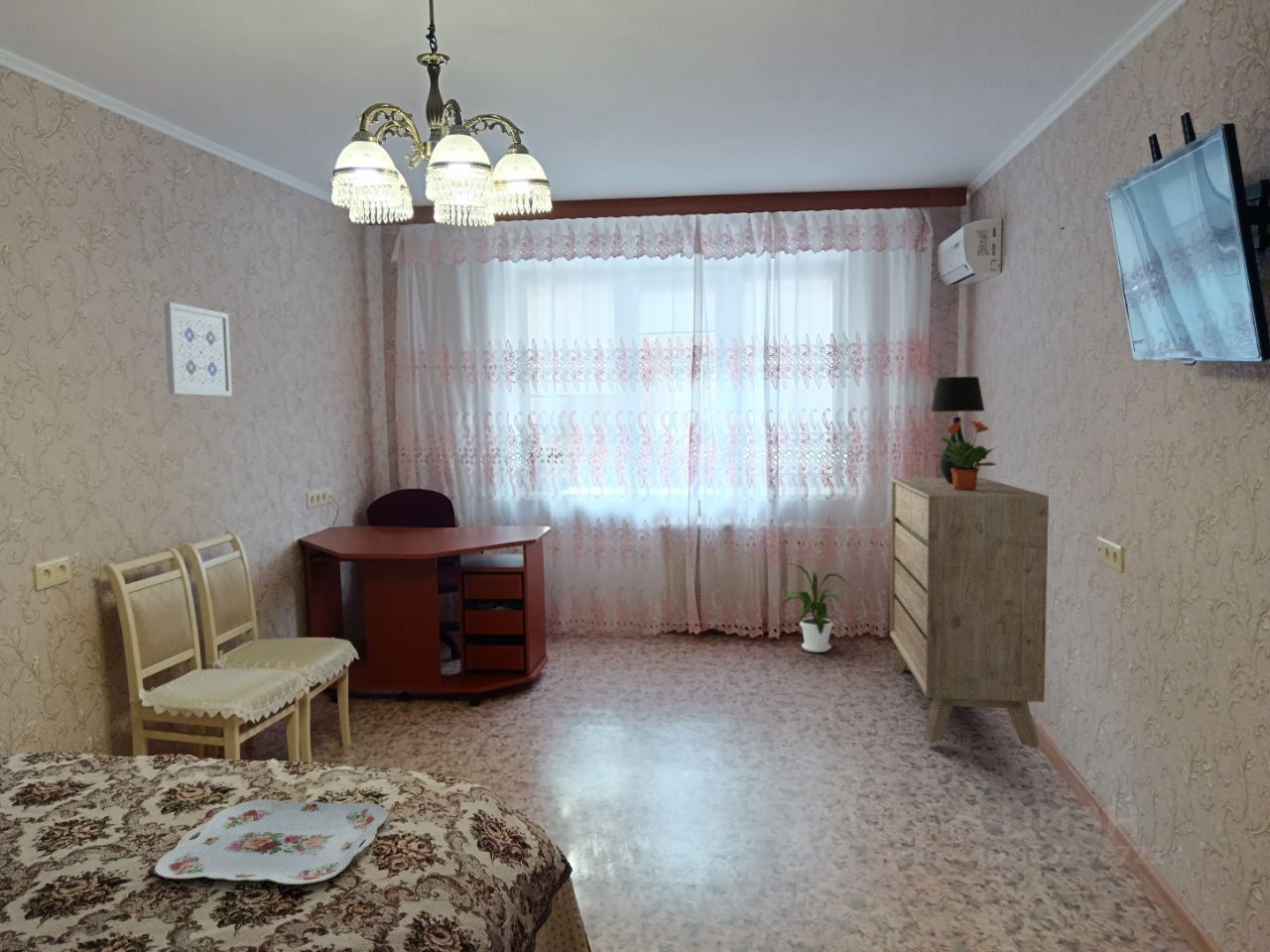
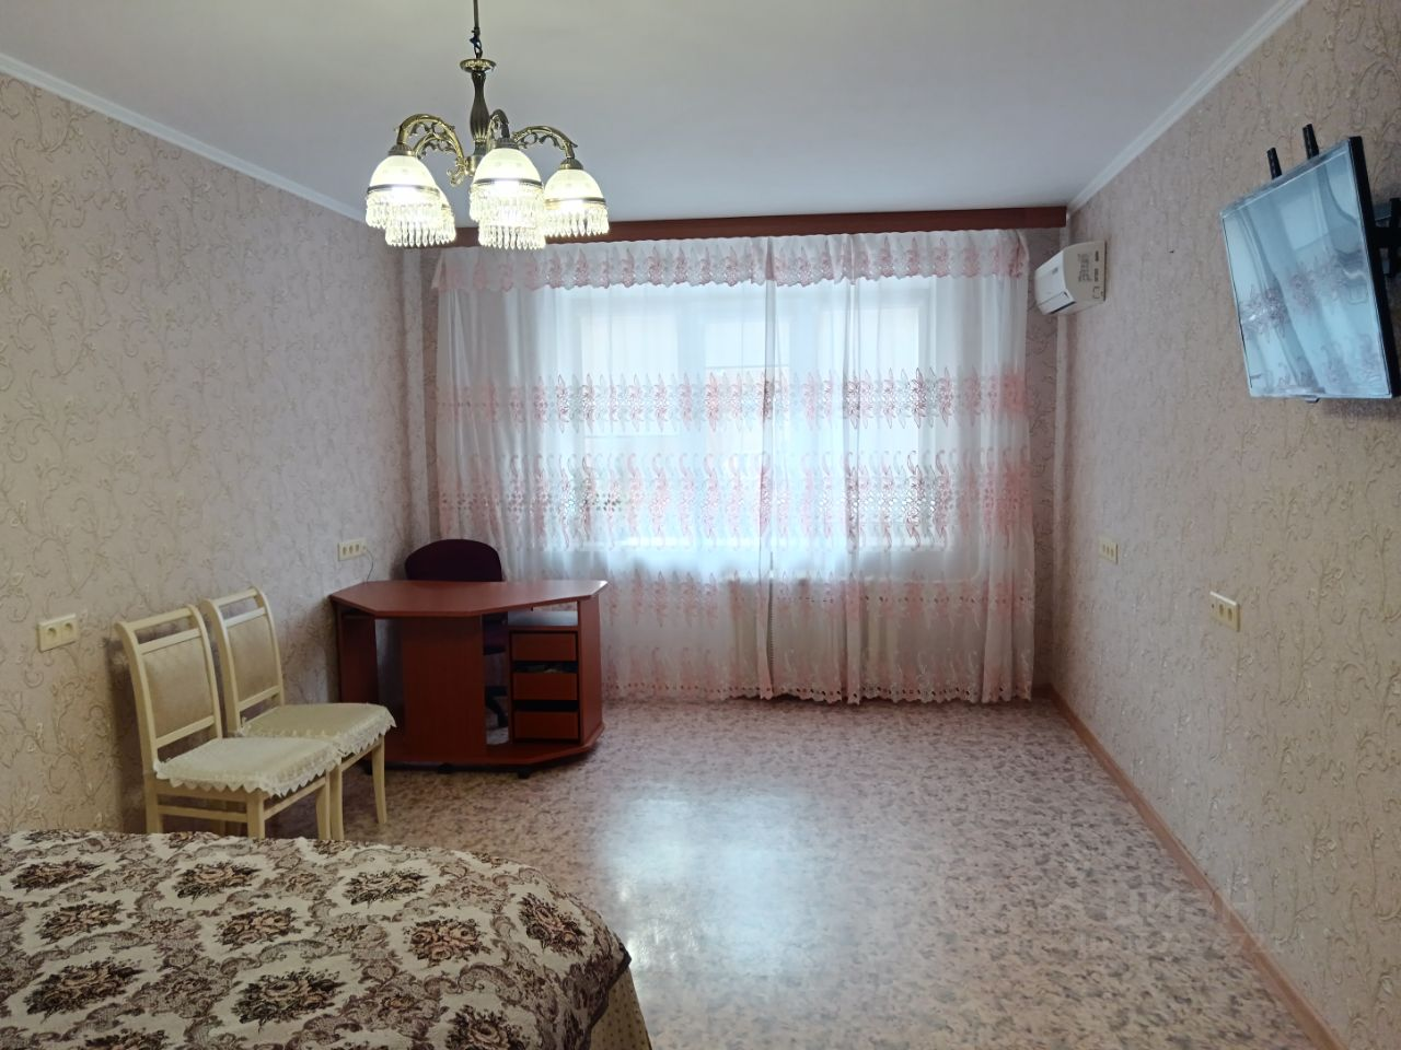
- wall art (199, 351)
- serving tray (278, 840)
- potted plant (965, 454)
- house plant (814, 606)
- dresser (956, 596)
- table lamp (957, 430)
